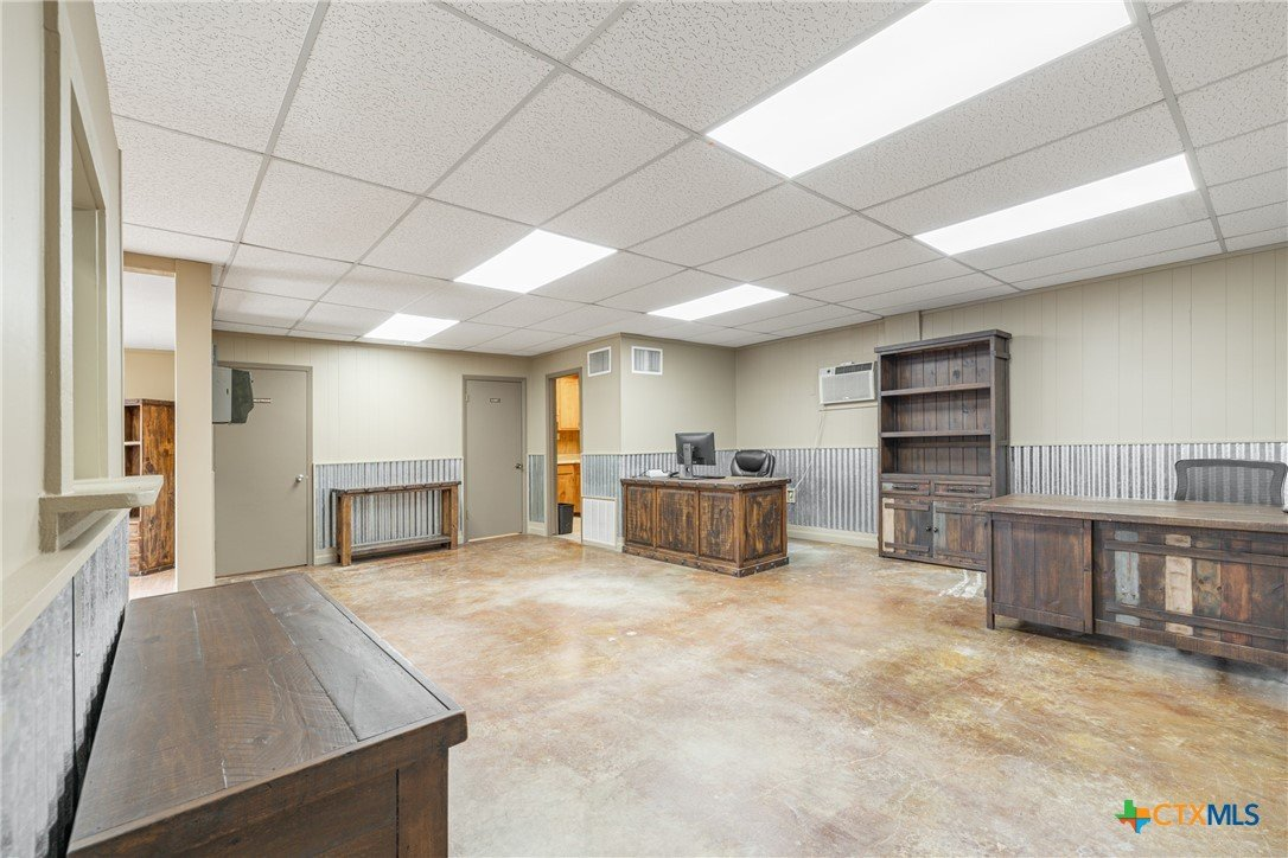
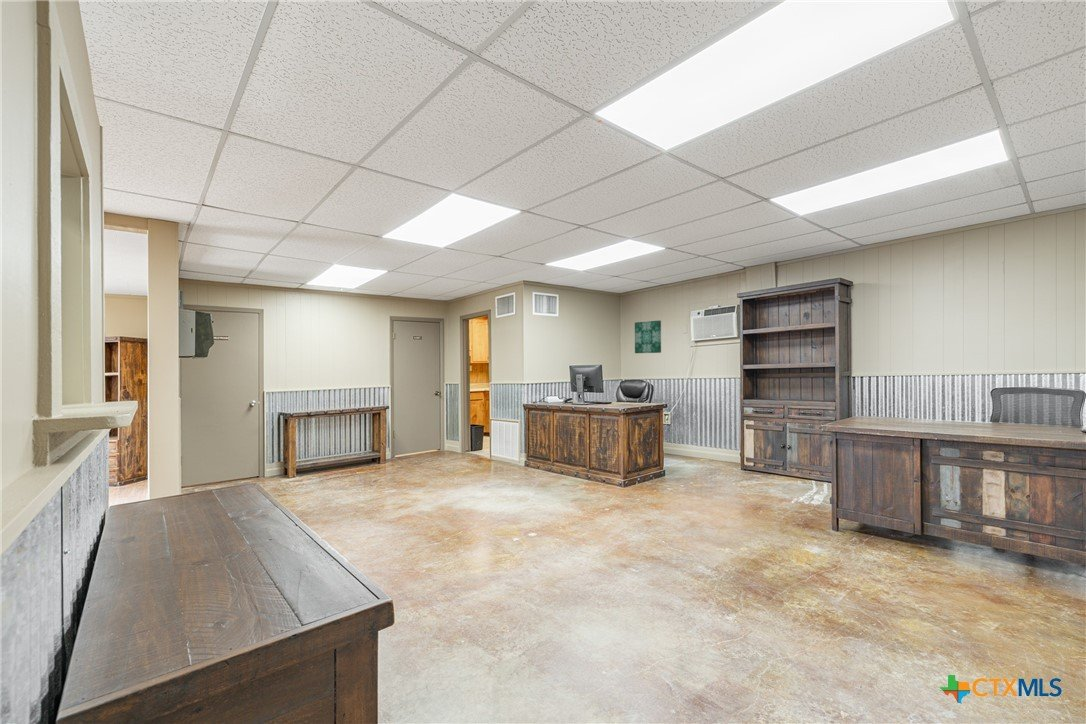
+ wall art (647, 337)
